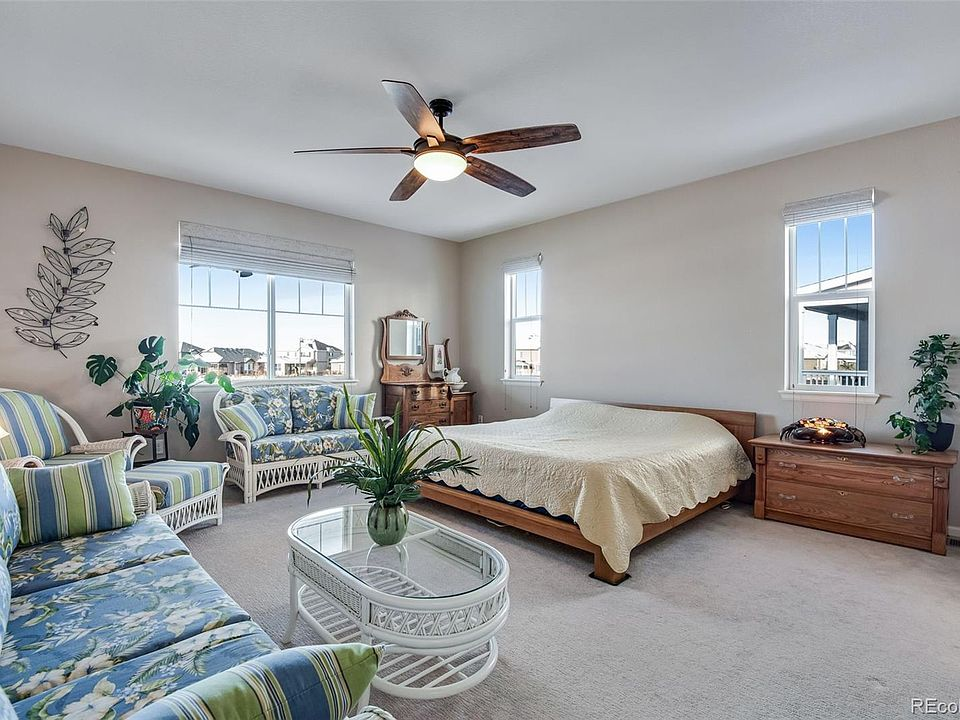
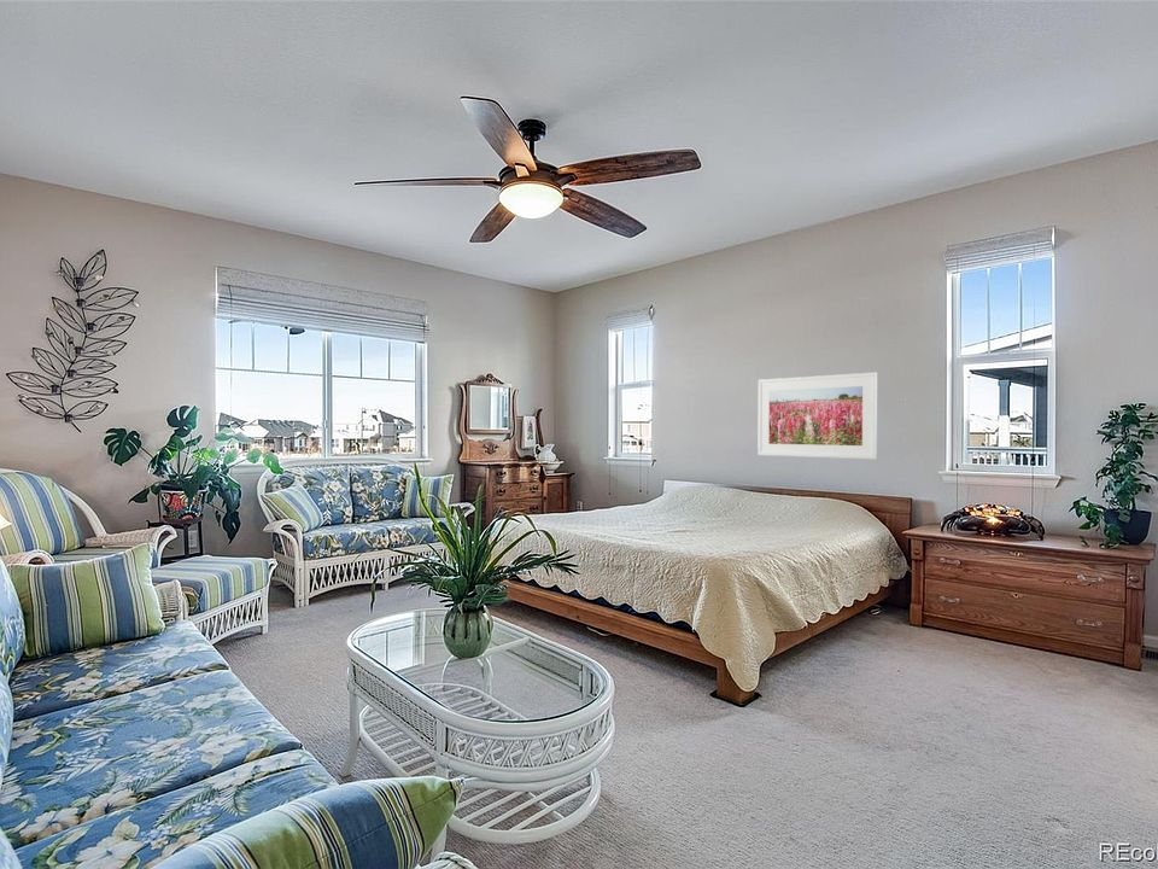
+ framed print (813, 416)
